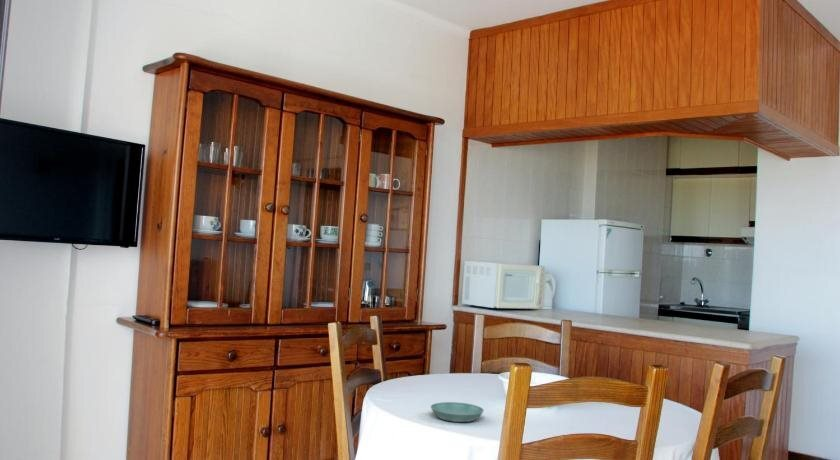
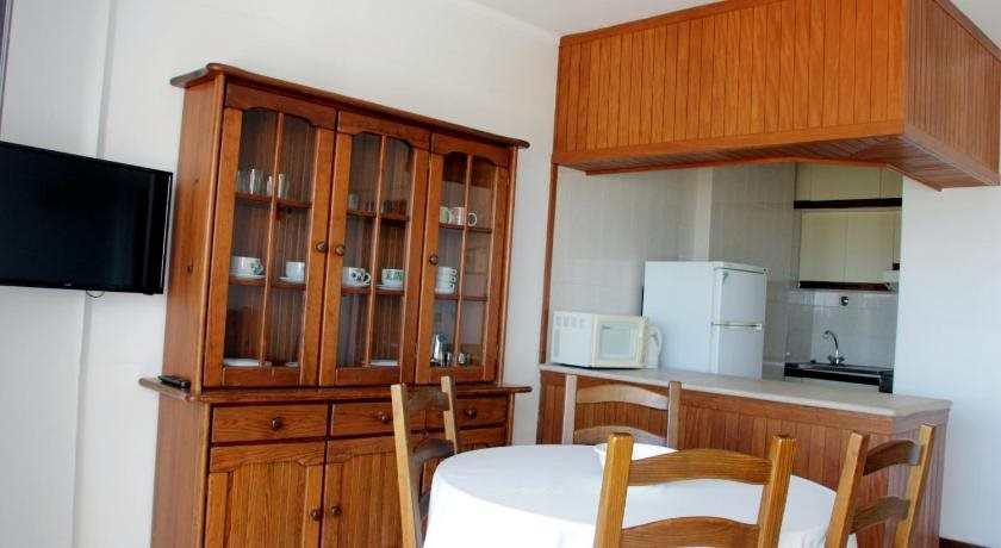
- saucer (456, 412)
